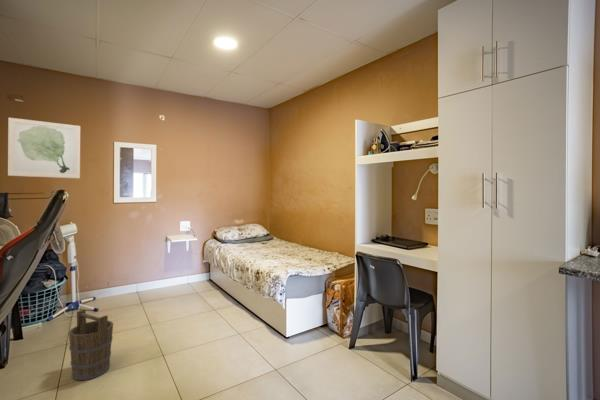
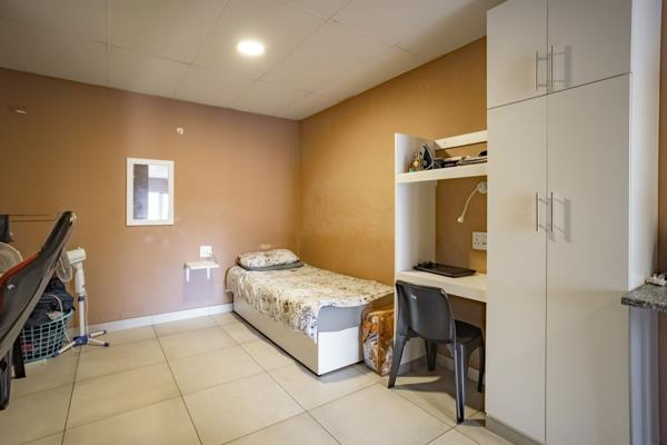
- bucket (91, 342)
- wall art (46, 149)
